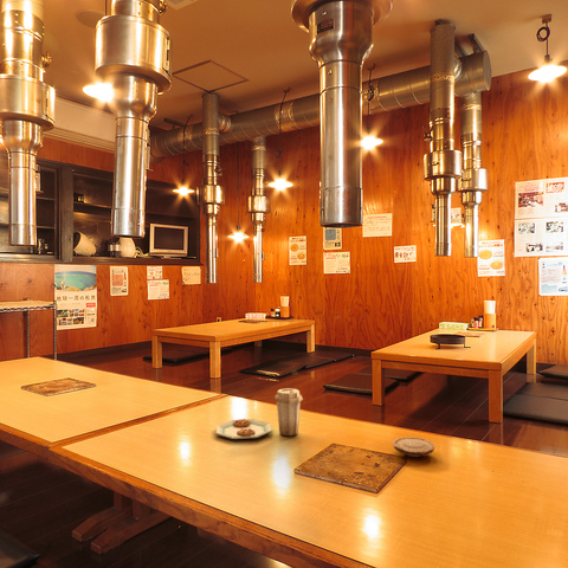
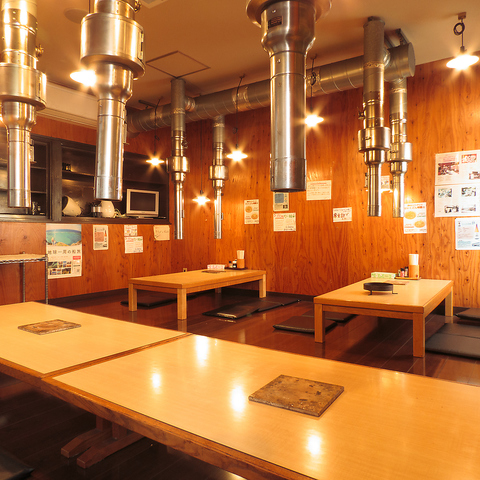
- wood slice (413, 447)
- plate (254, 419)
